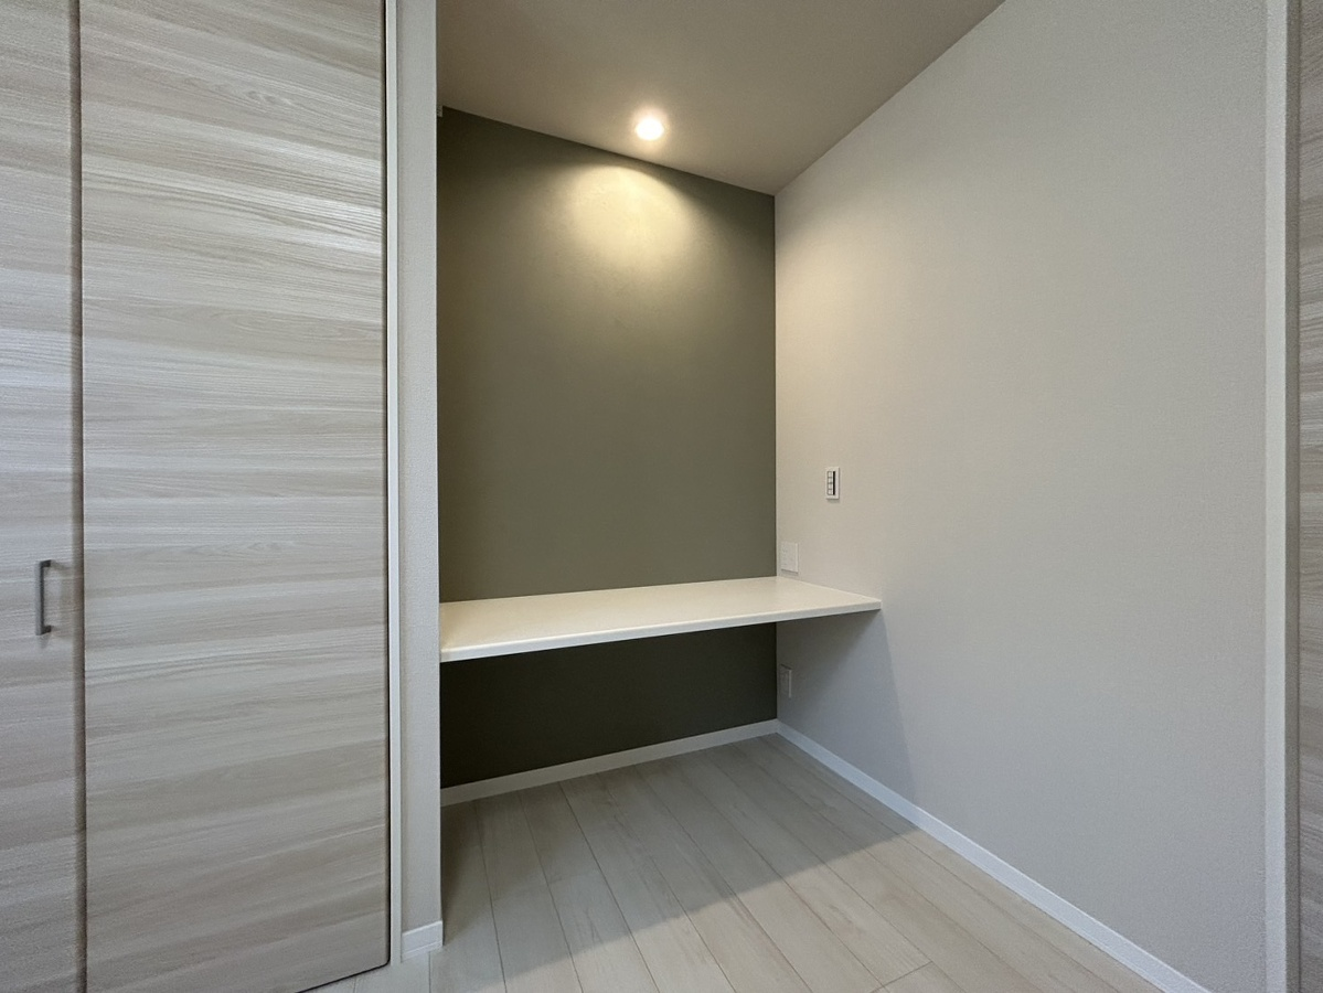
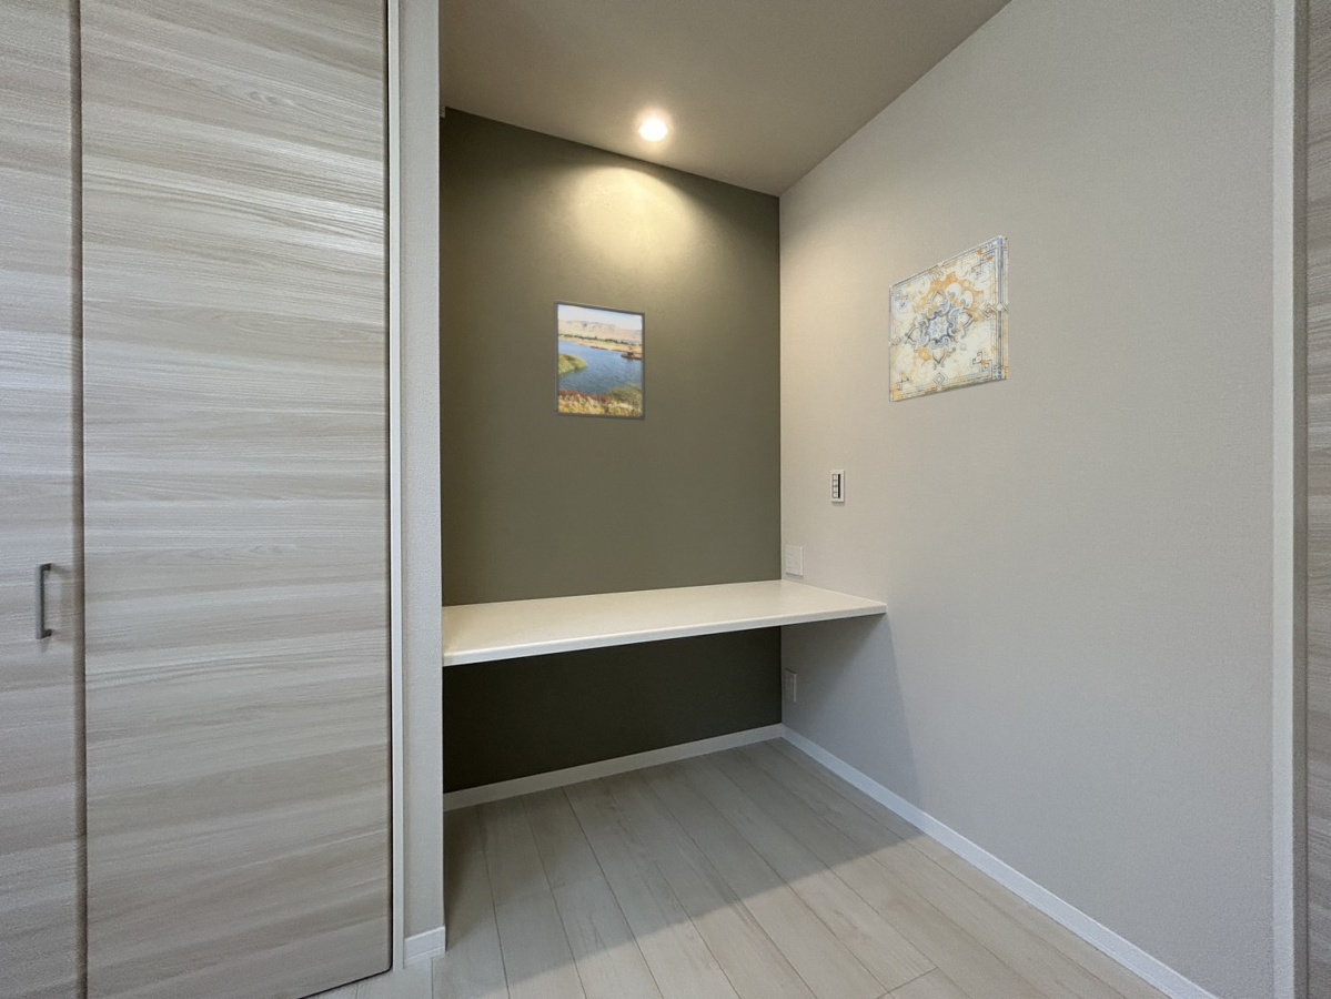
+ wall art (942, 327)
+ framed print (601, 362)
